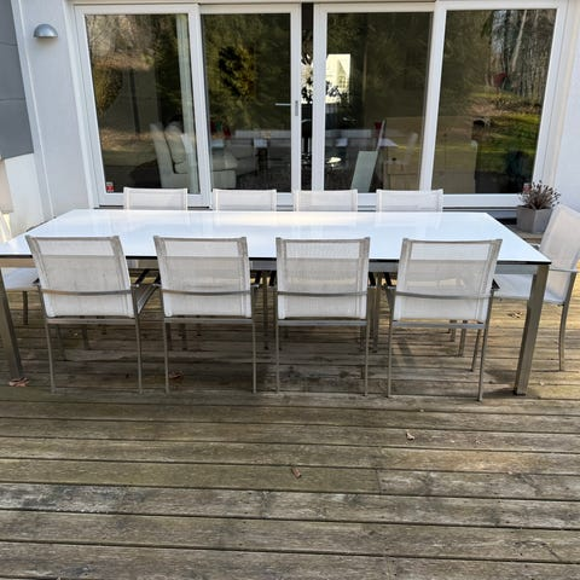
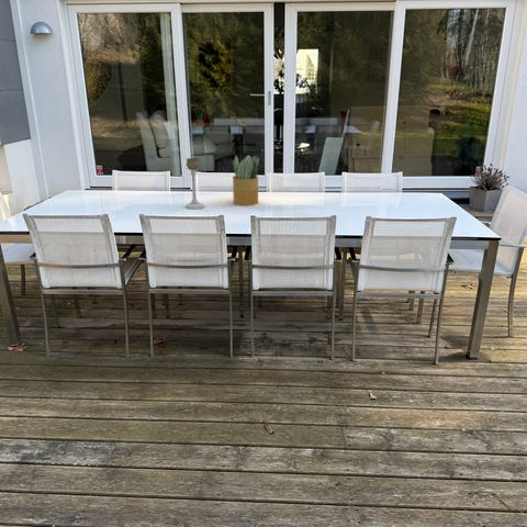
+ candle holder (193, 182)
+ potted plant (246, 179)
